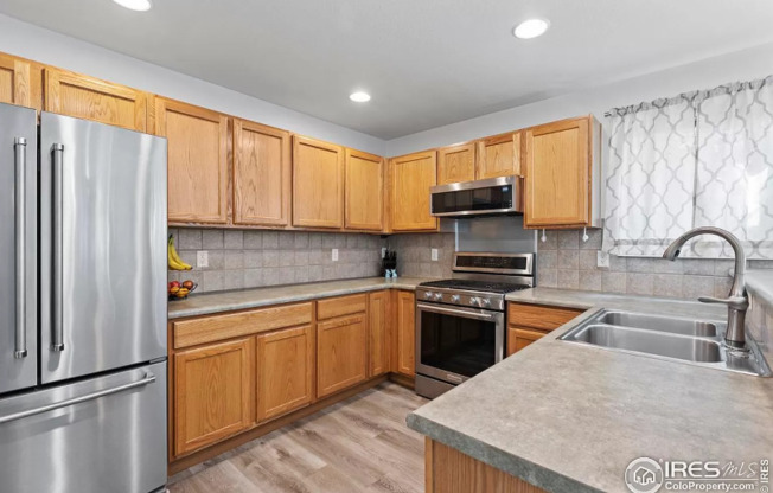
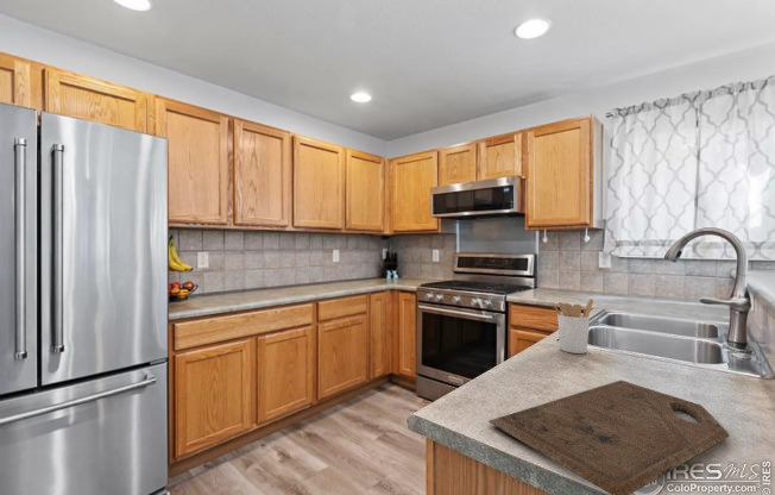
+ utensil holder (572, 325)
+ cutting board (618, 421)
